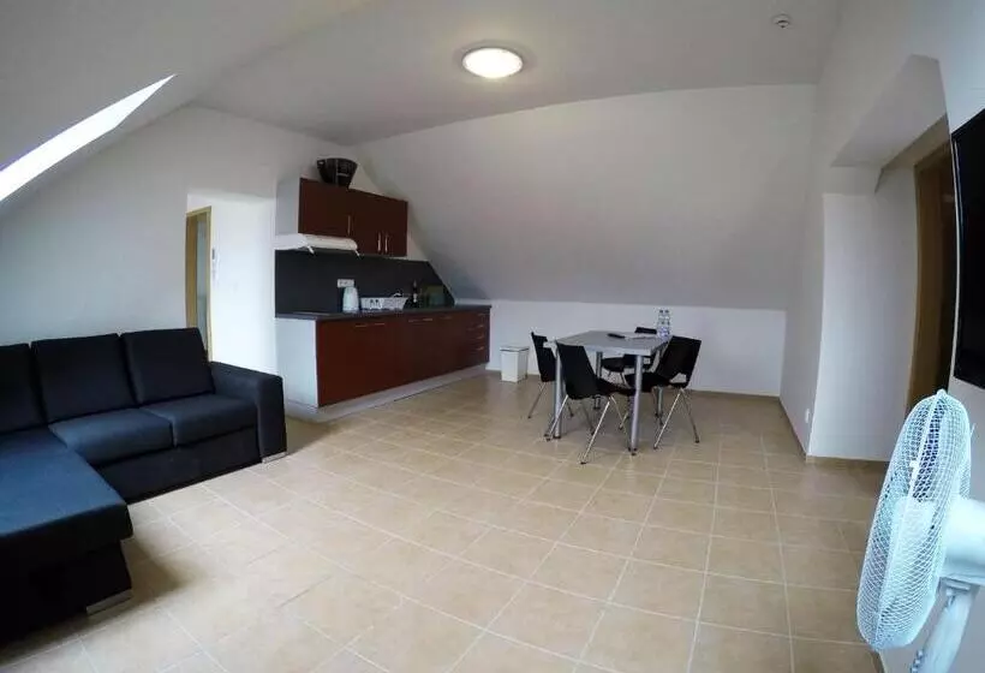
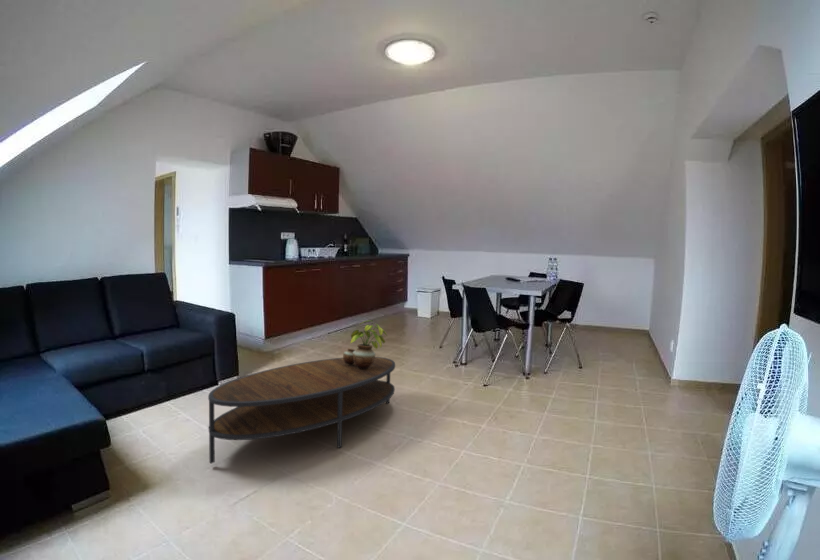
+ potted plant (366, 343)
+ coffee table (314, 402)
